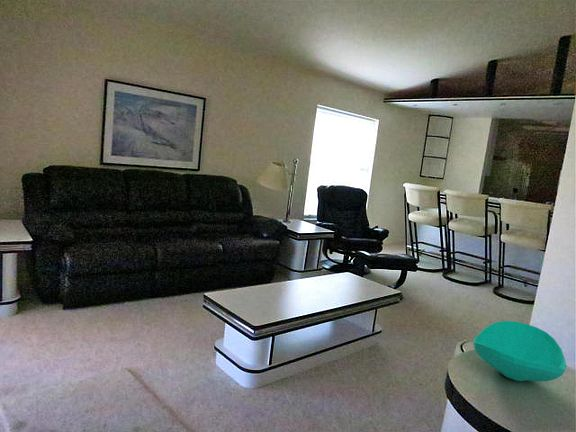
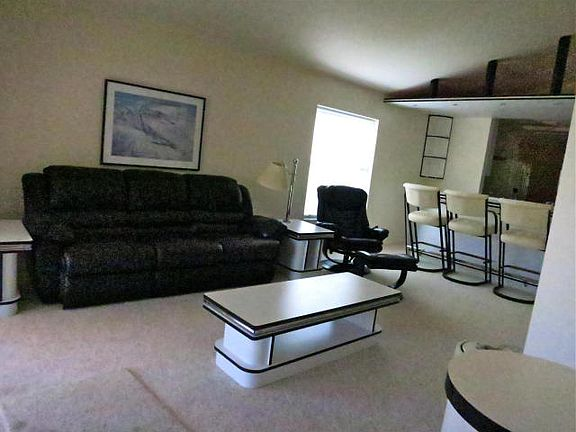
- table top decor (517, 356)
